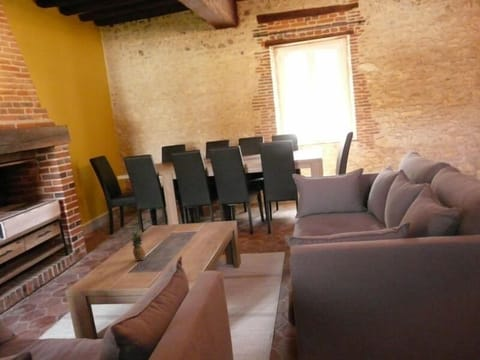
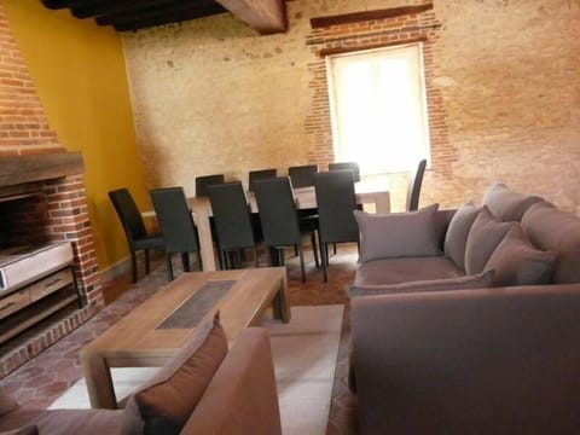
- fruit (139, 244)
